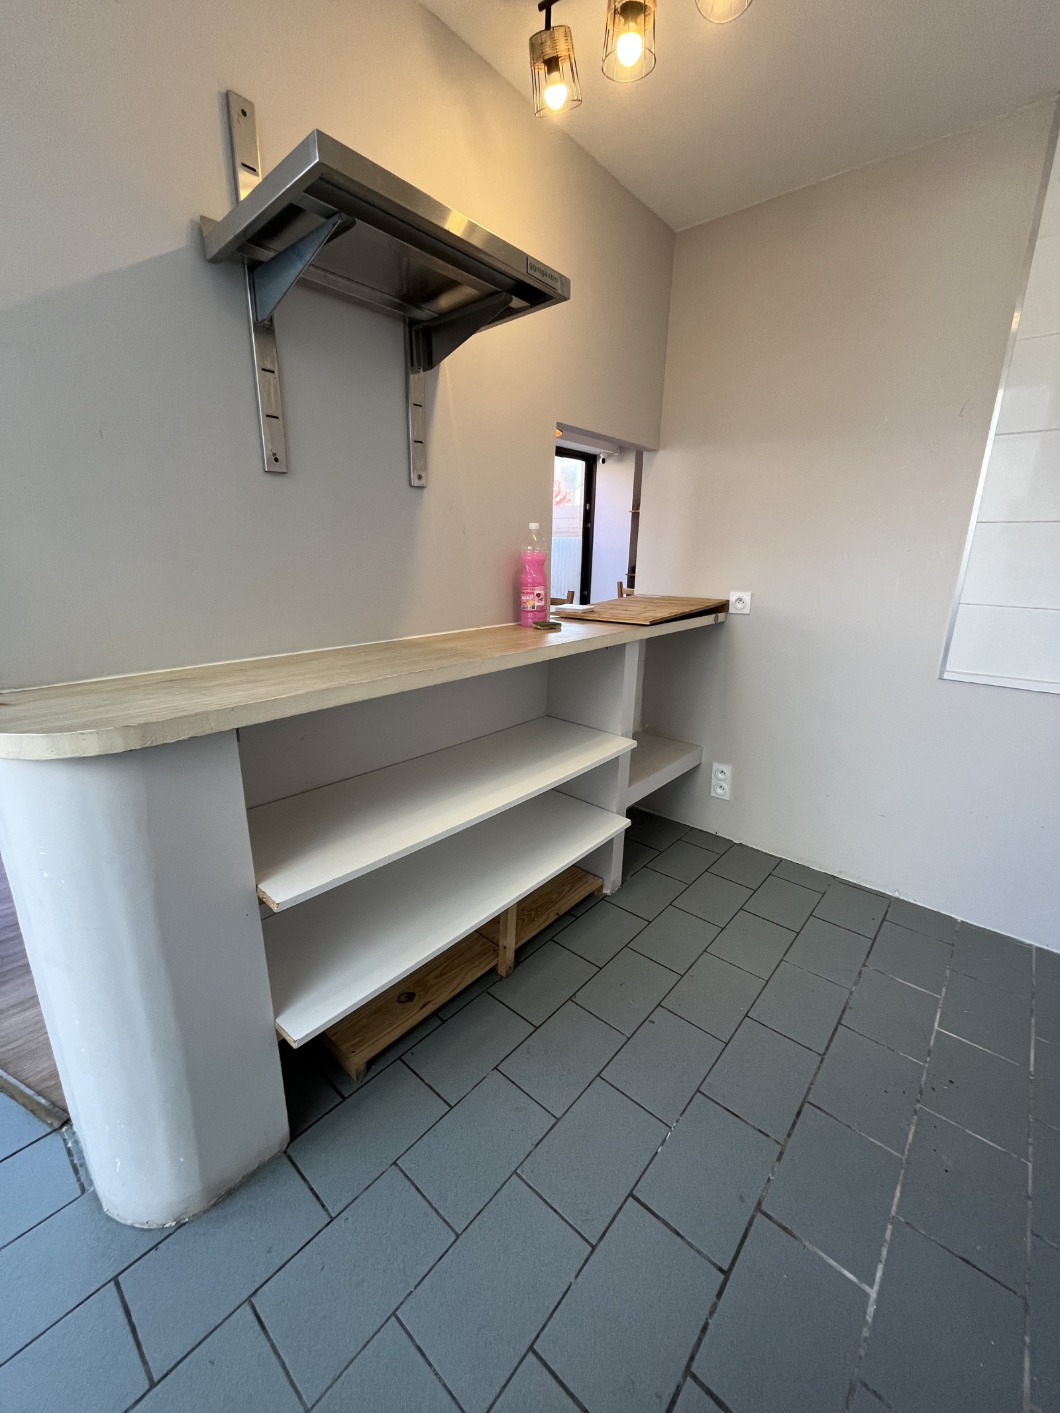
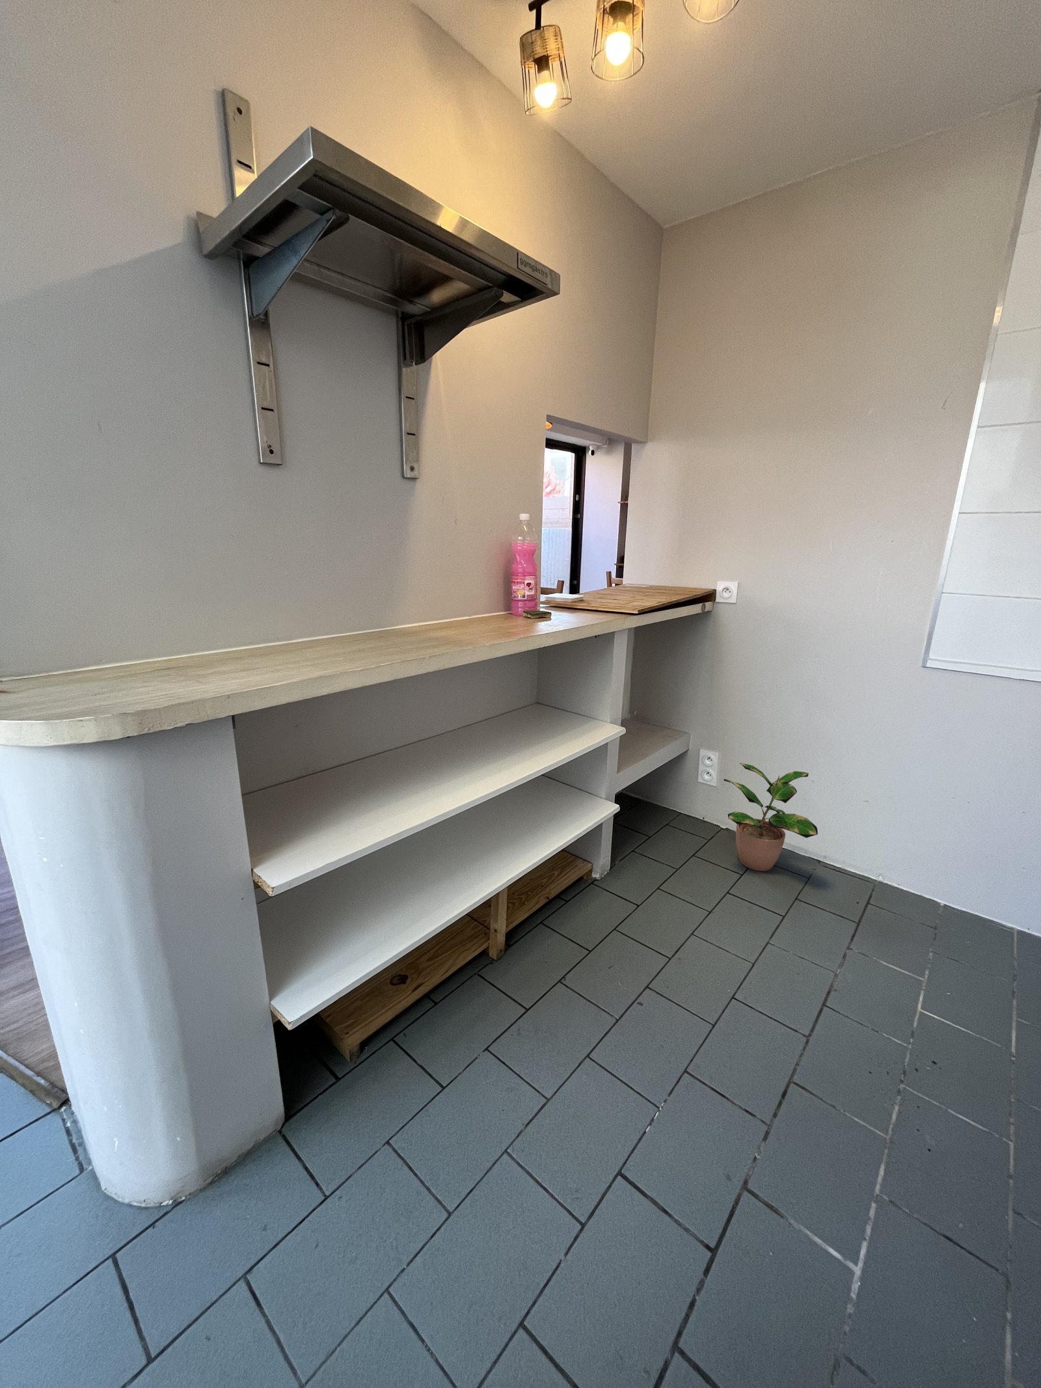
+ potted plant (765, 815)
